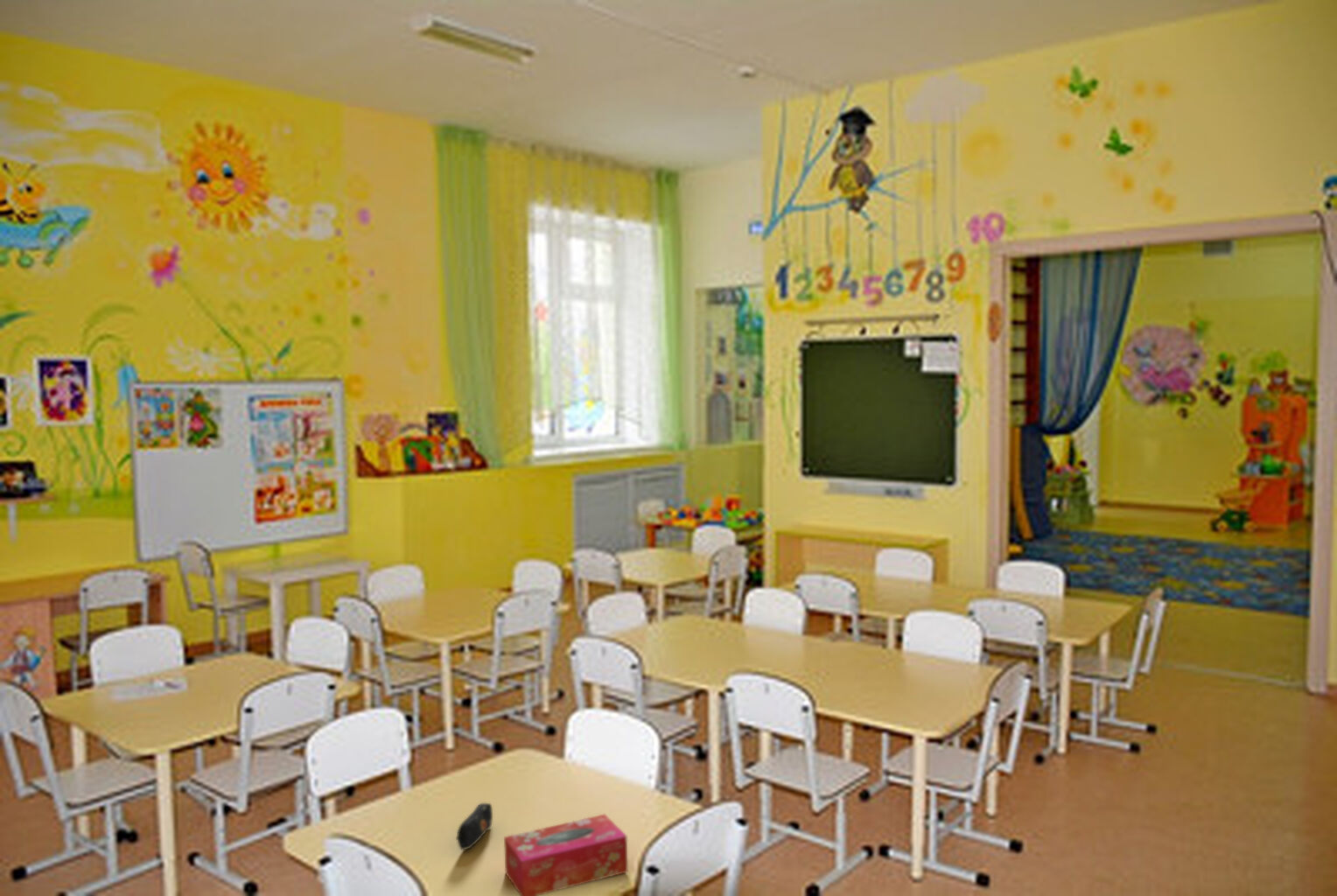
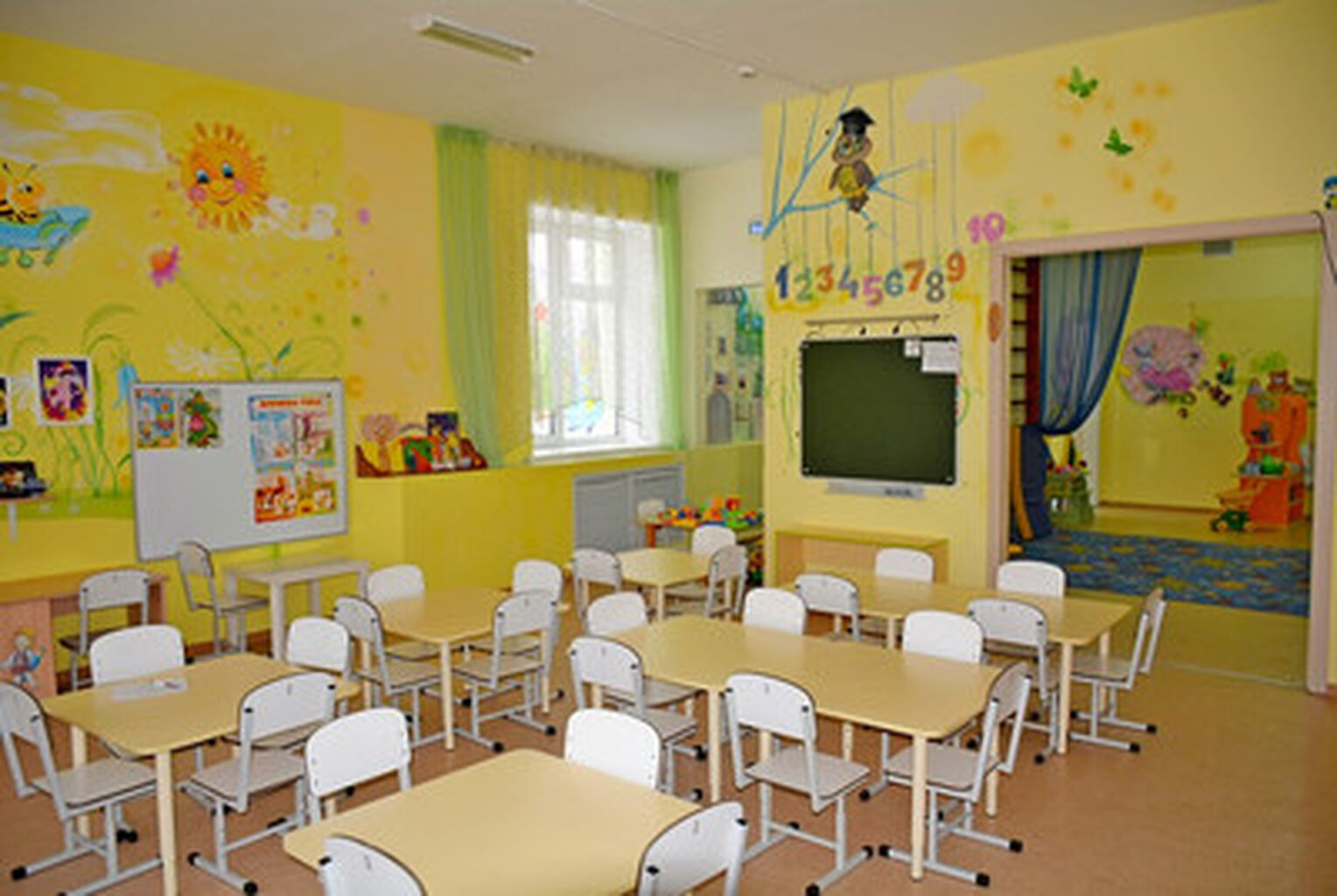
- pencil case (475, 825)
- tissue box (565, 854)
